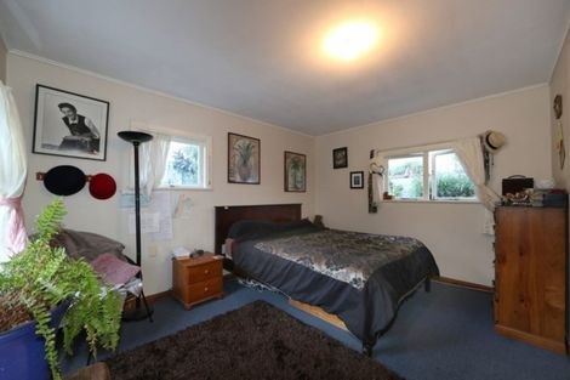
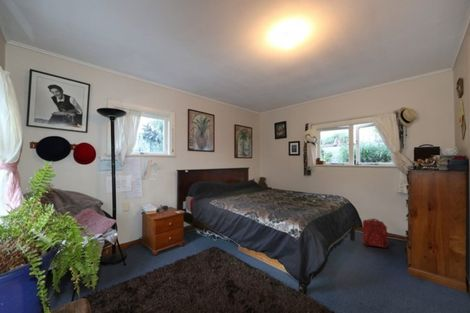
+ backpack (375, 232)
